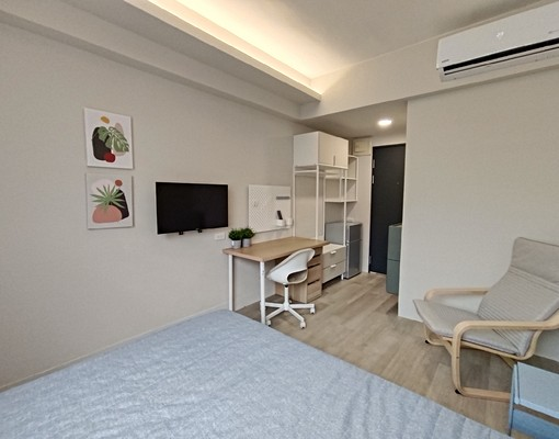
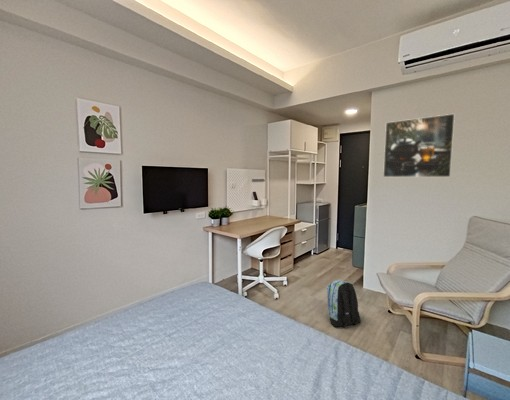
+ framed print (416, 148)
+ backpack (342, 300)
